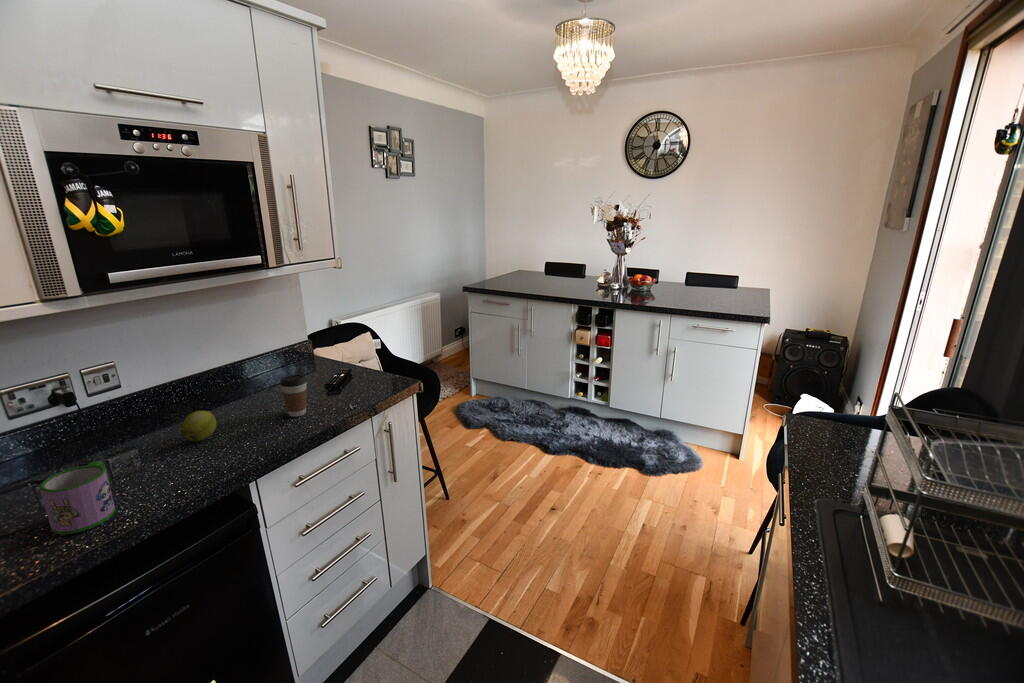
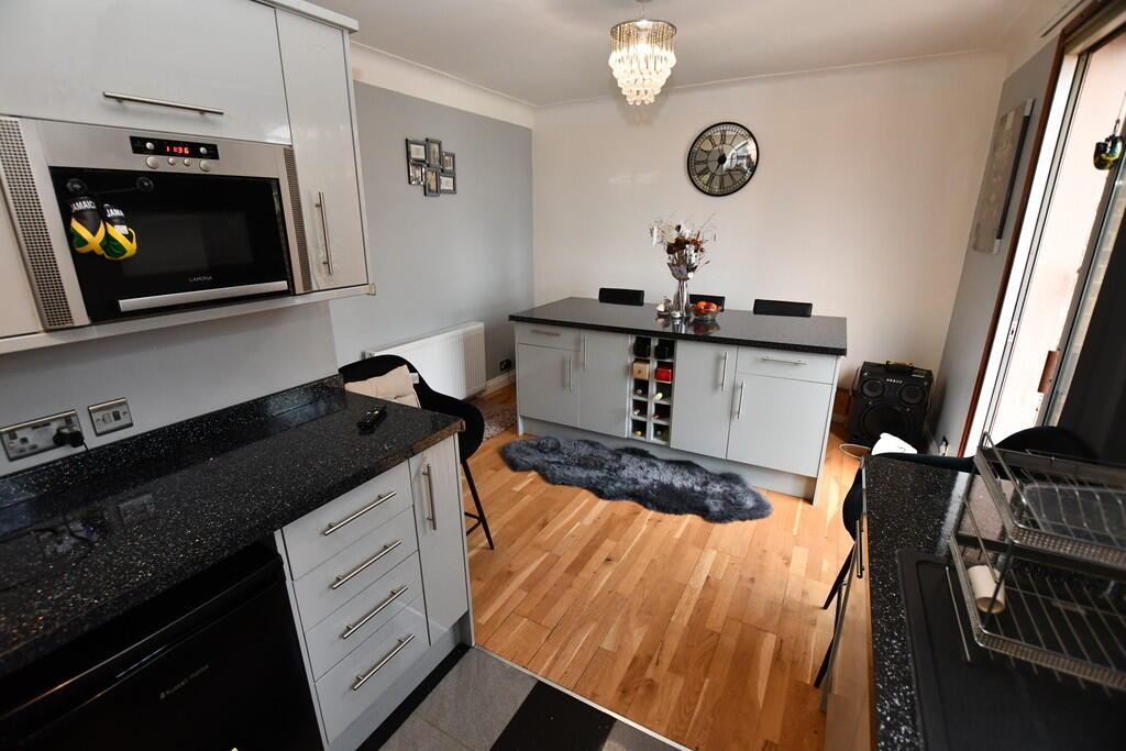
- apple (198, 425)
- coffee cup (295, 395)
- mug (84, 492)
